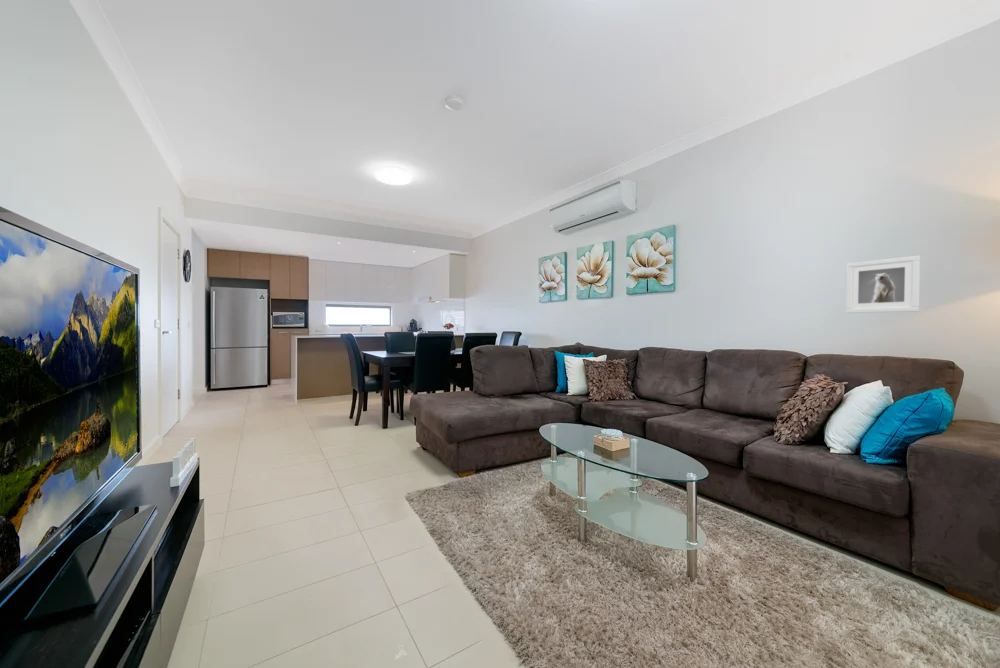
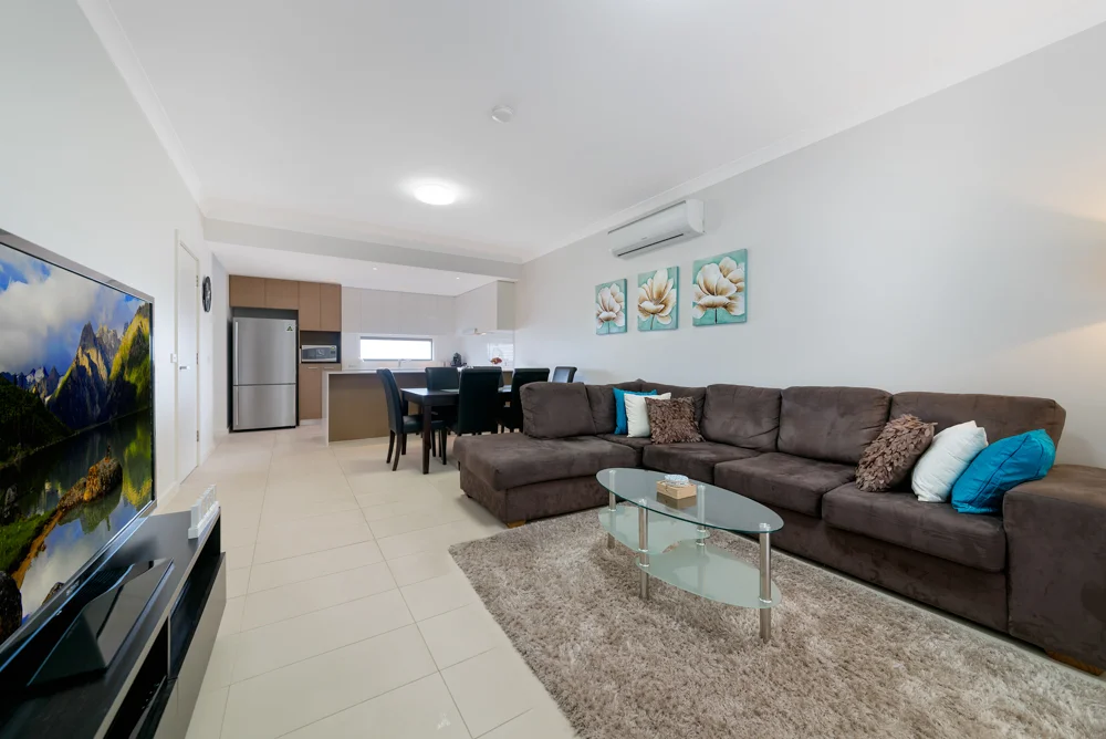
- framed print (880, 286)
